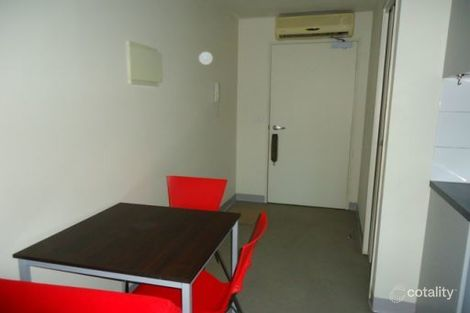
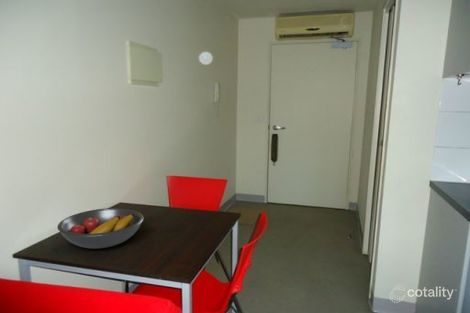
+ fruit bowl (102, 227)
